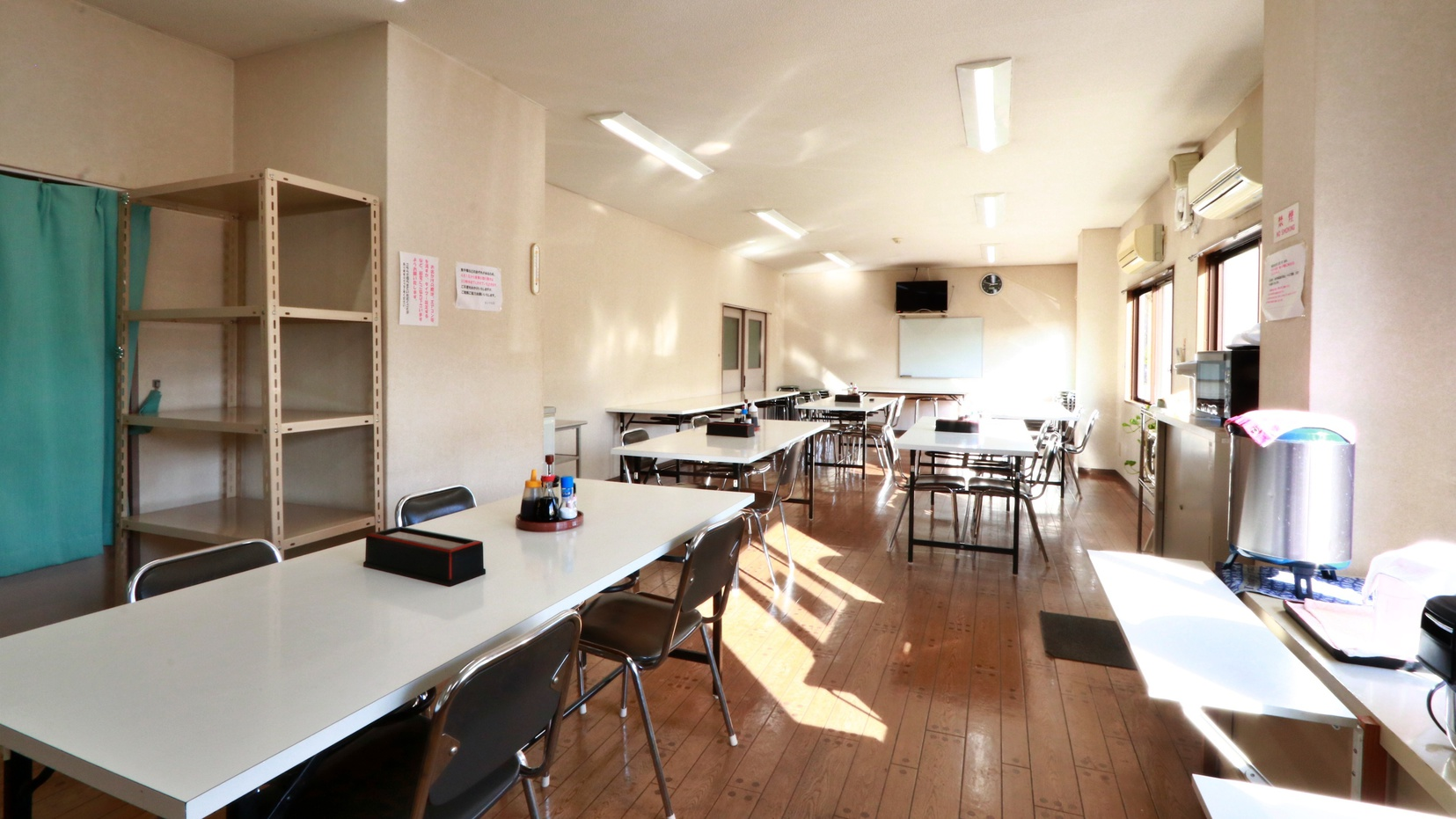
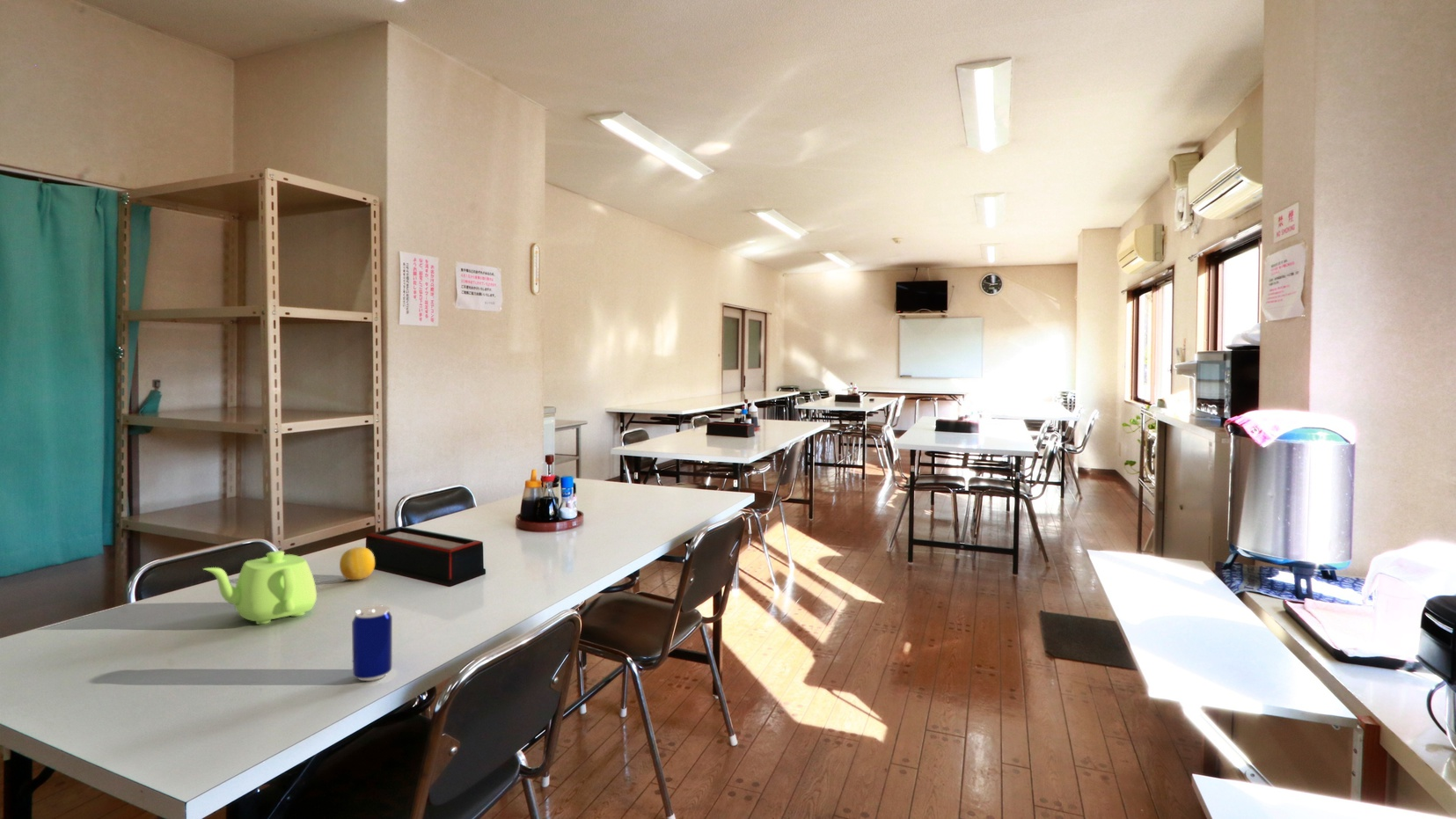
+ fruit (357, 563)
+ beer can (372, 641)
+ teapot (260, 586)
